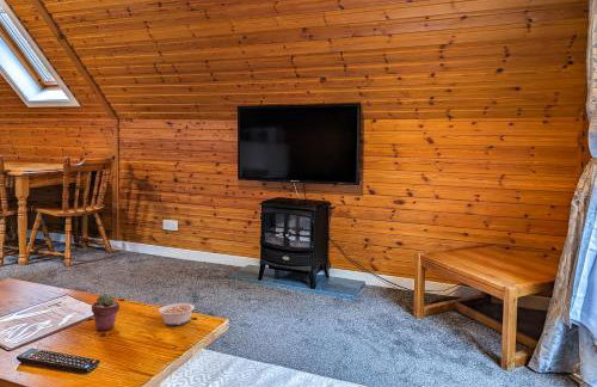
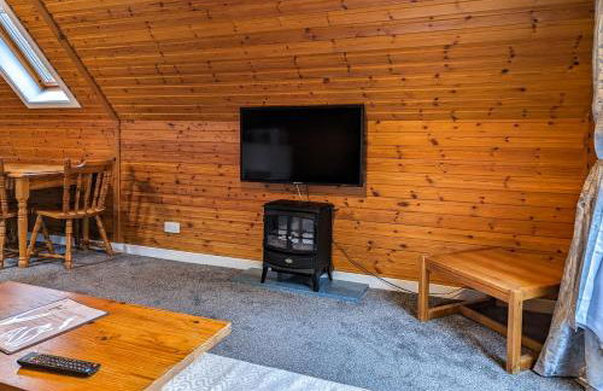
- potted succulent (105, 311)
- legume (176, 313)
